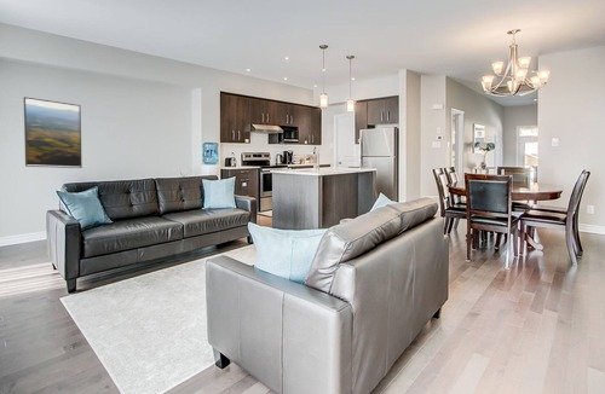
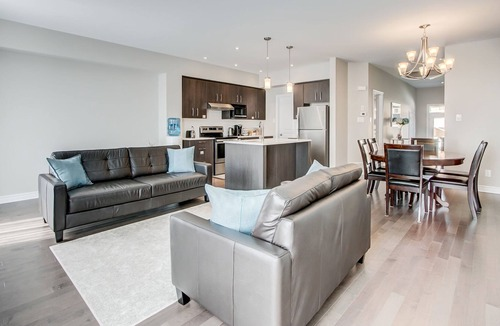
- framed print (53, 134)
